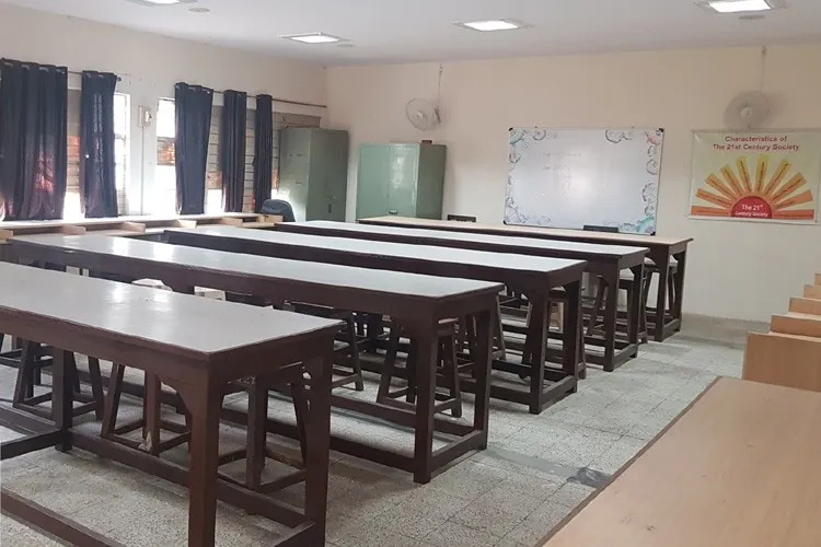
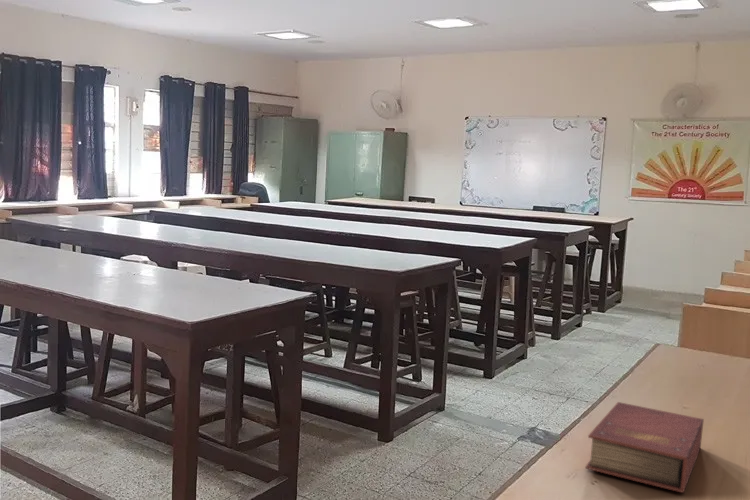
+ book (647, 442)
